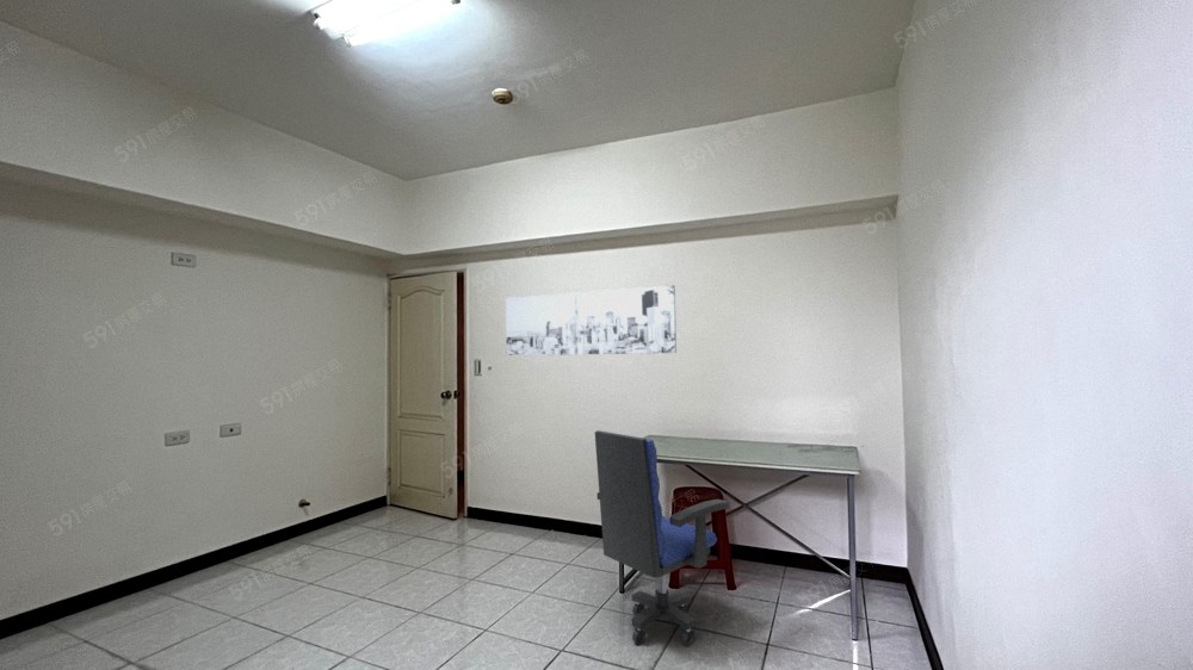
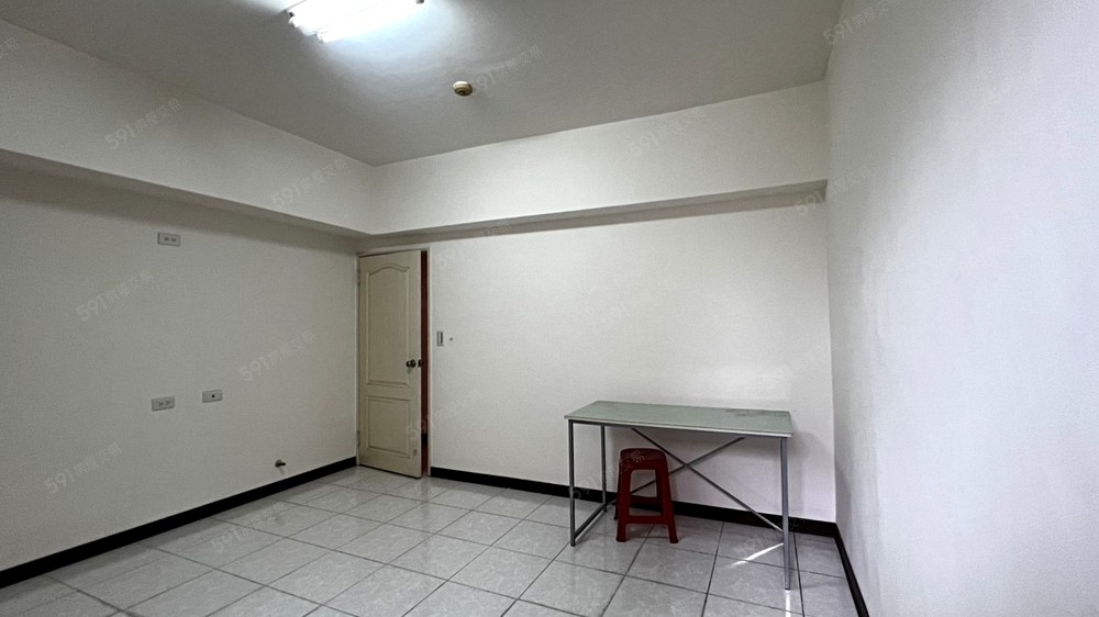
- wall art (583, 323)
- office chair (654, 529)
